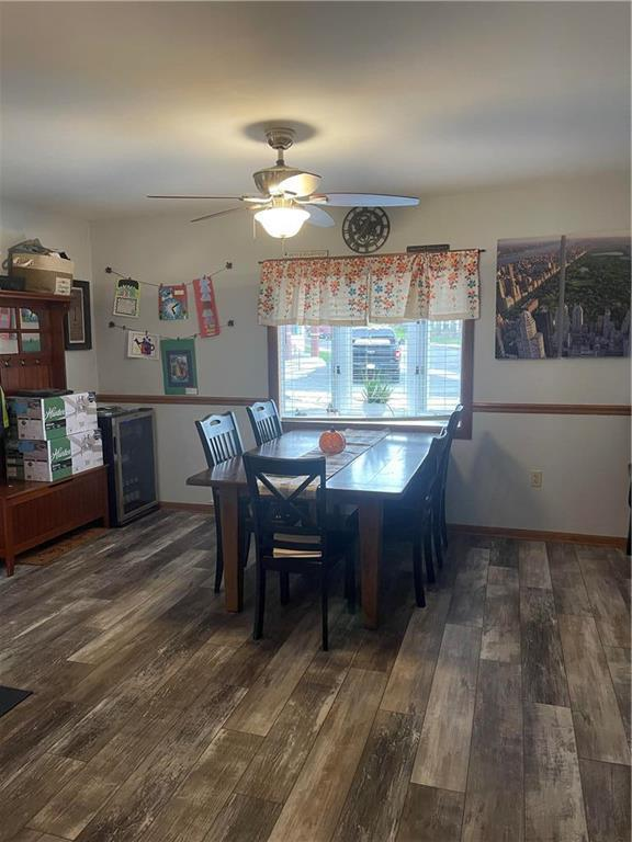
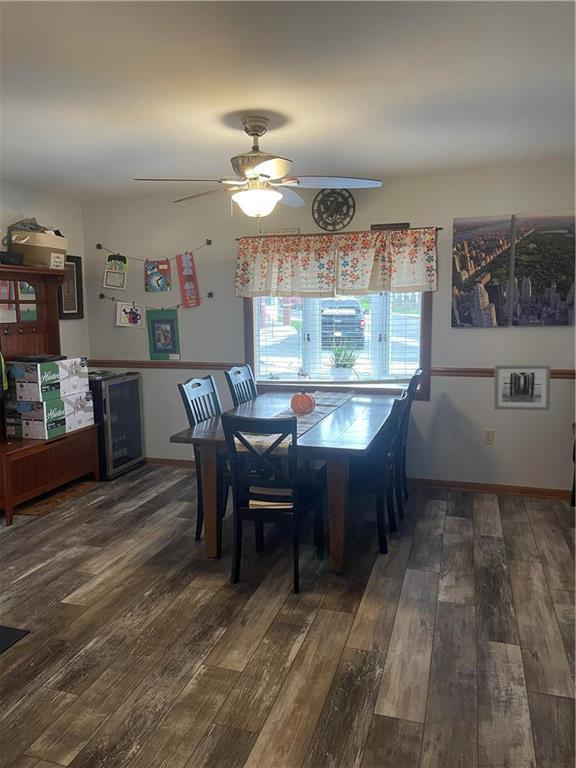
+ wall art (521, 387)
